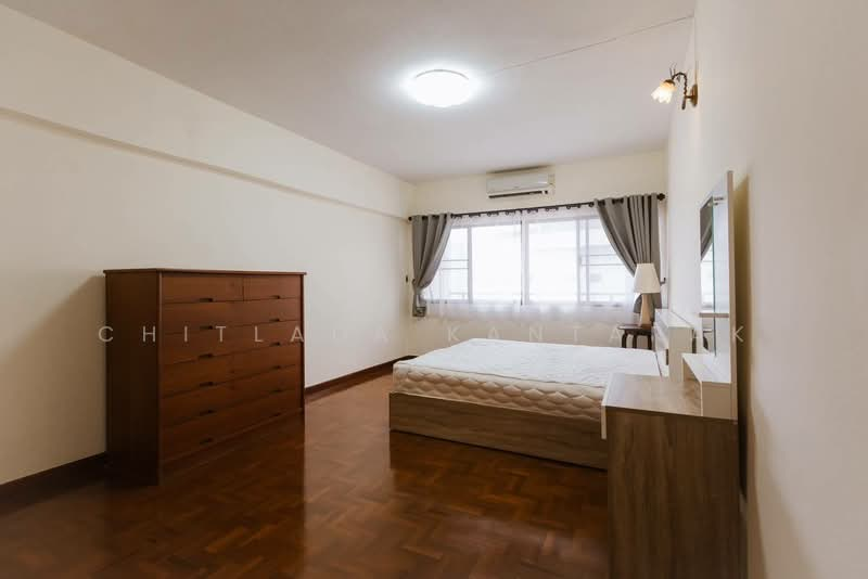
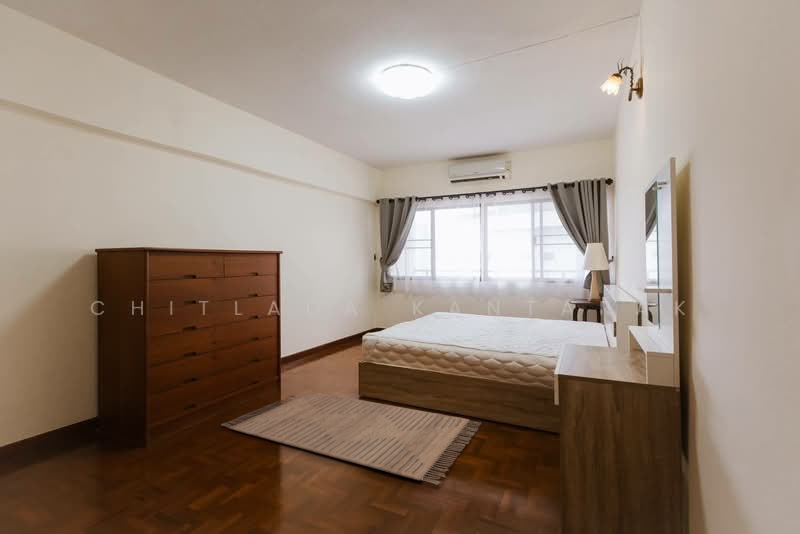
+ rug (351, 423)
